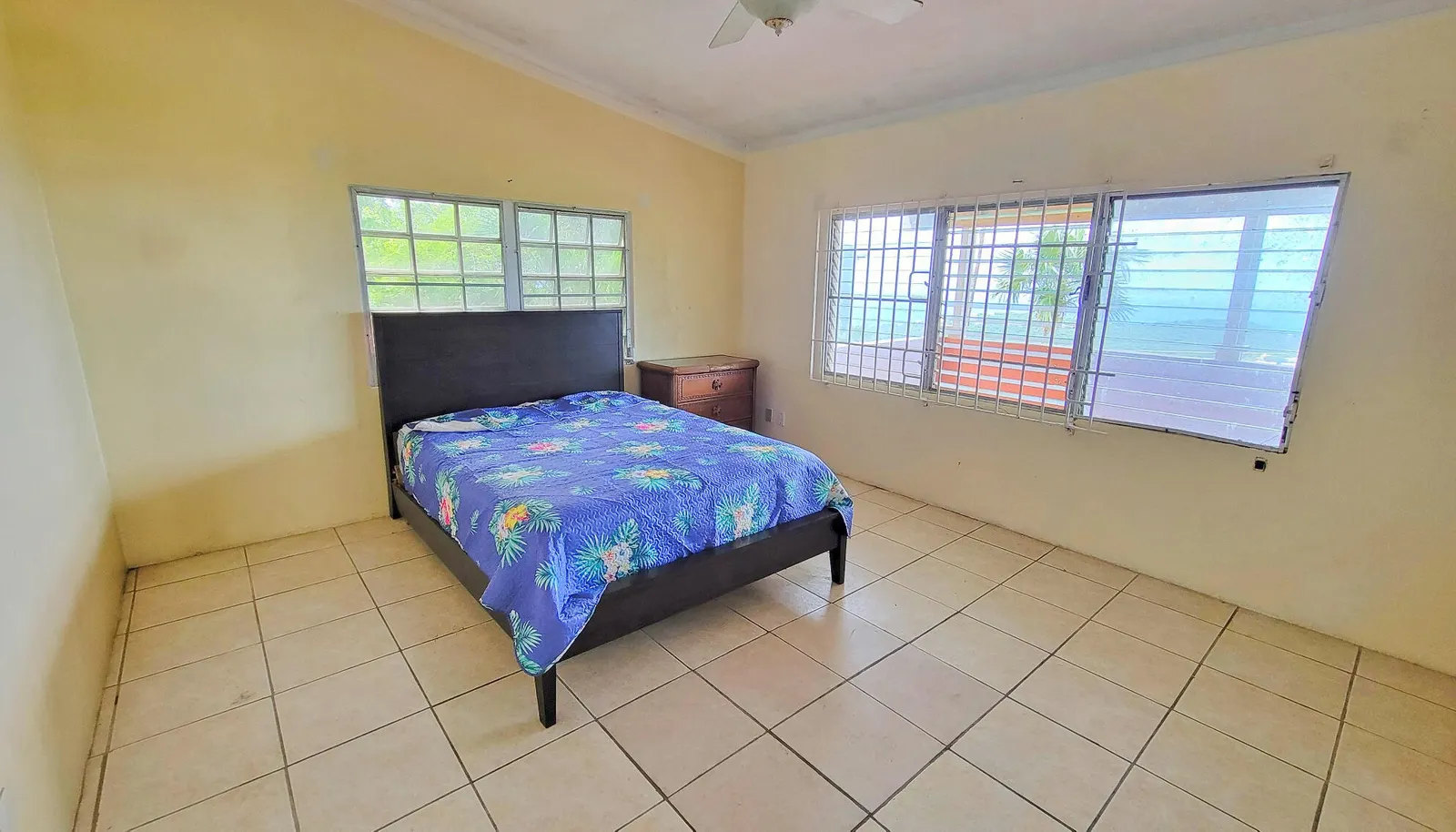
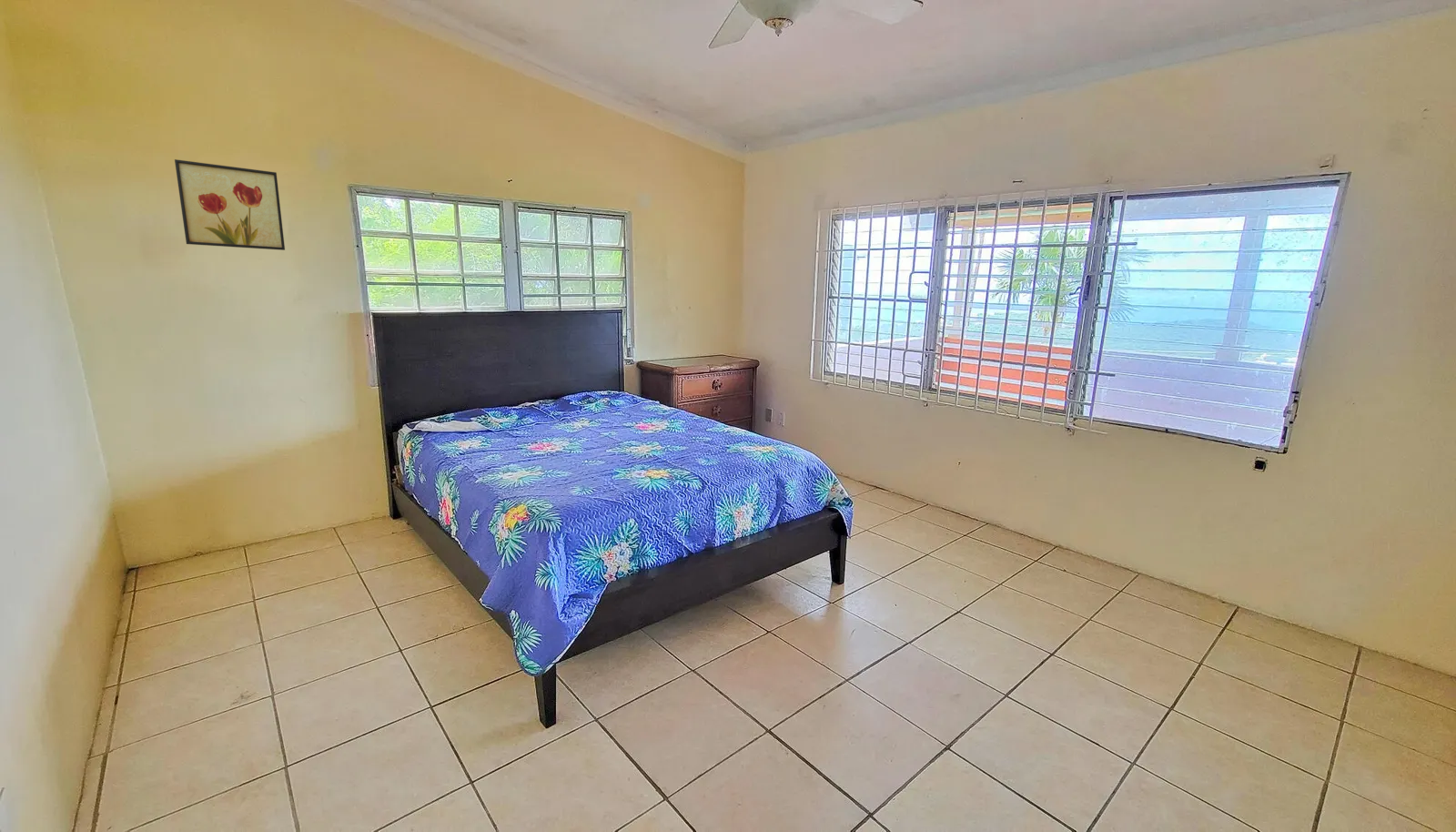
+ wall art (232, 207)
